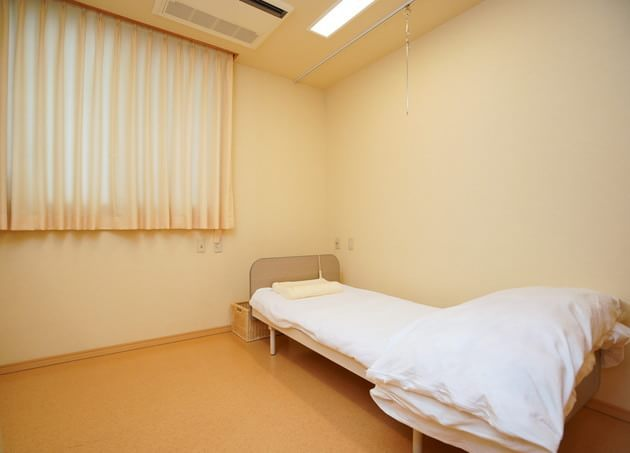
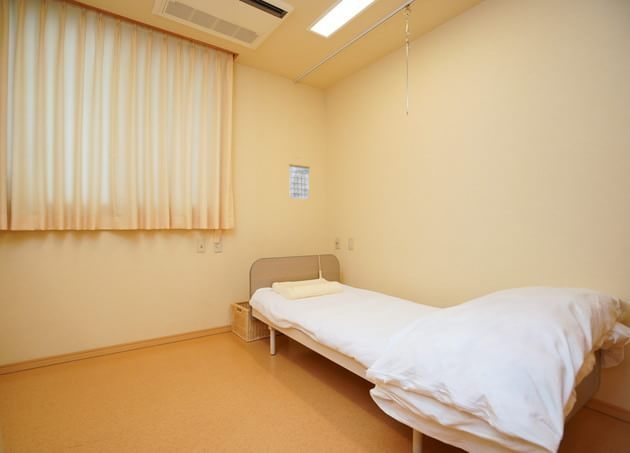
+ calendar (299, 178)
